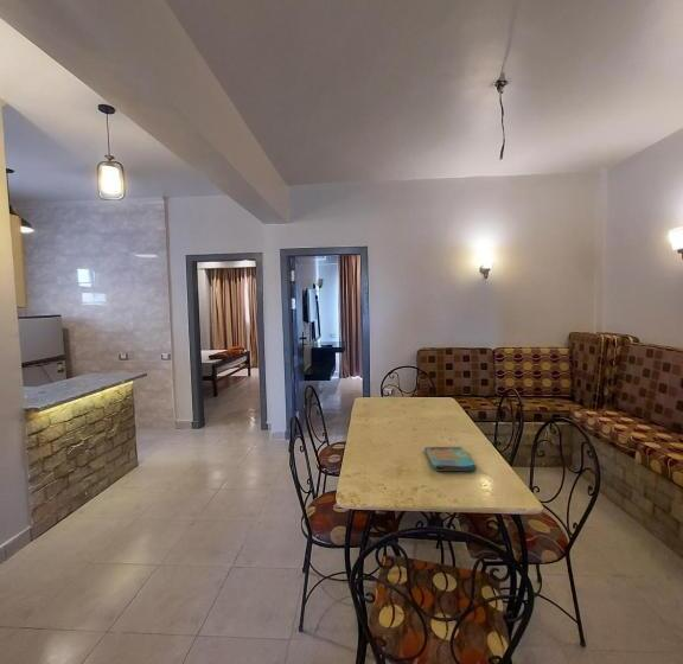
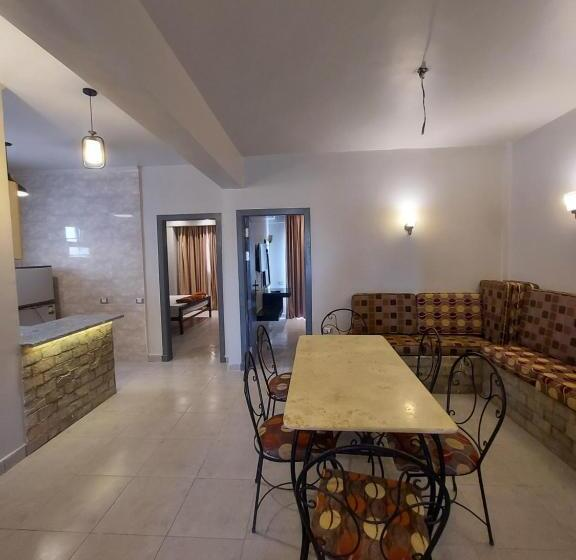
- dish towel (448, 456)
